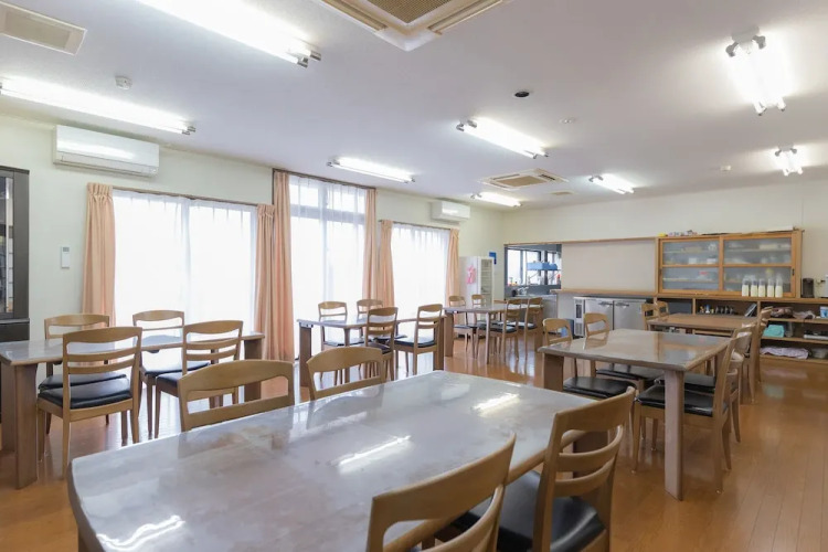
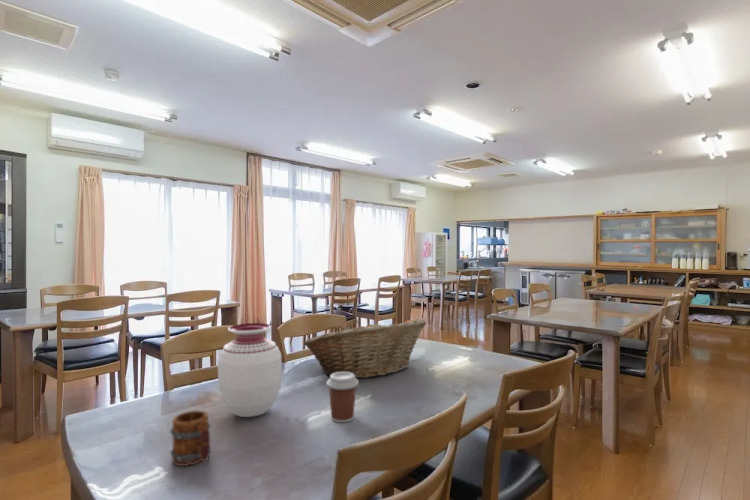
+ vase (250, 369)
+ mug (194, 436)
+ fruit basket (367, 342)
+ coffee cup (342, 396)
